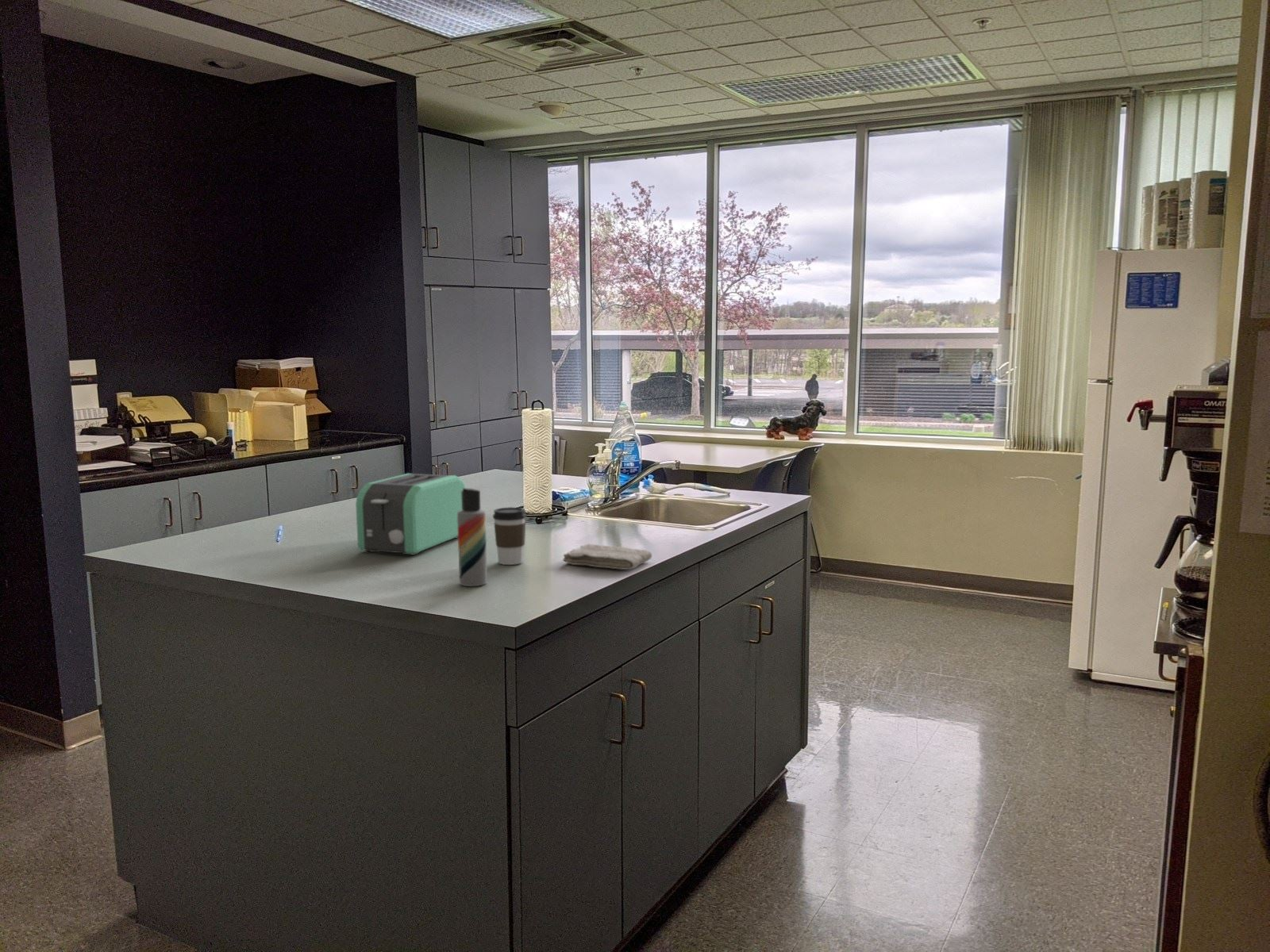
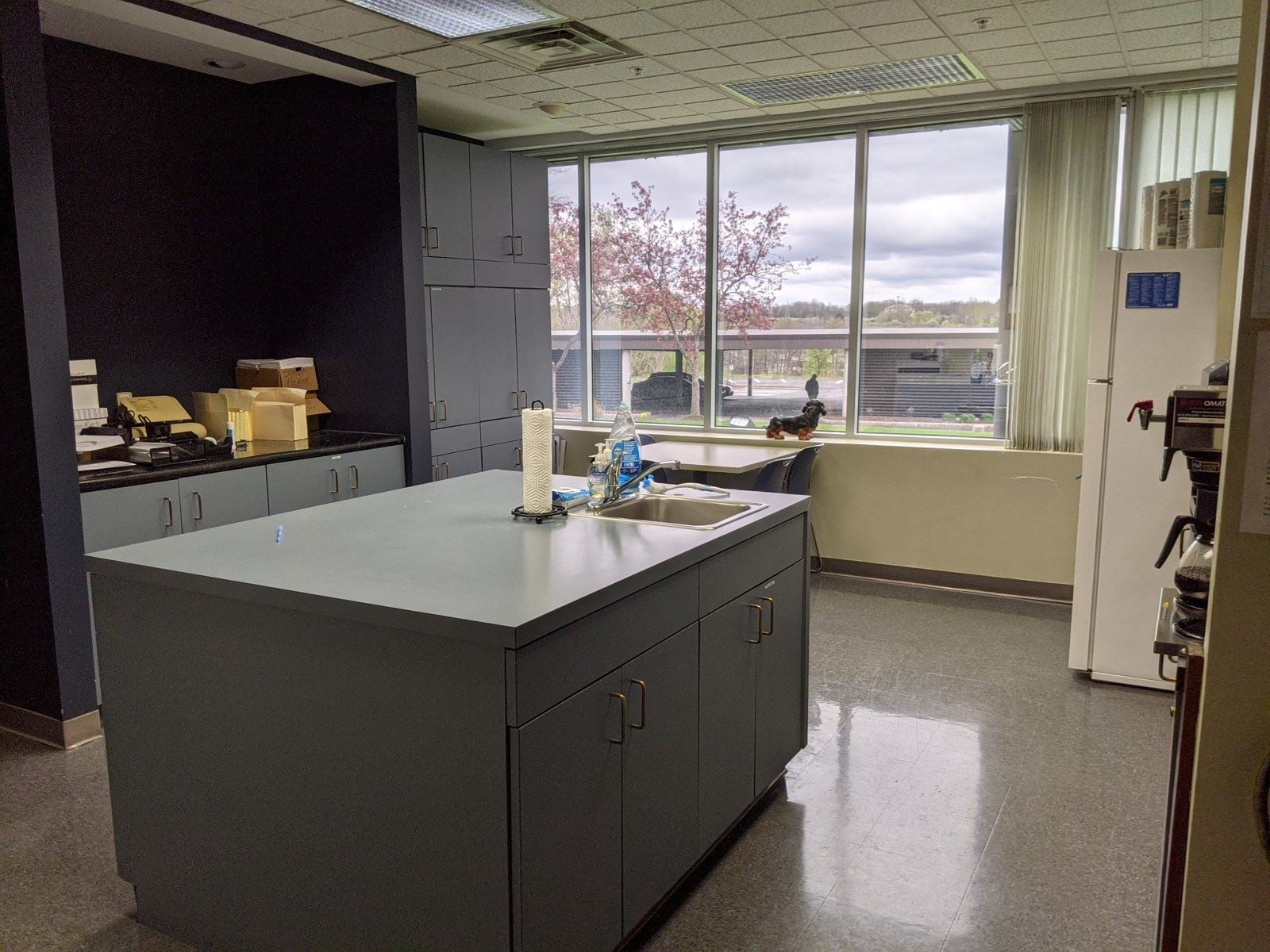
- coffee cup (510, 536)
- toaster (414, 511)
- washcloth (607, 555)
- lotion bottle (471, 536)
